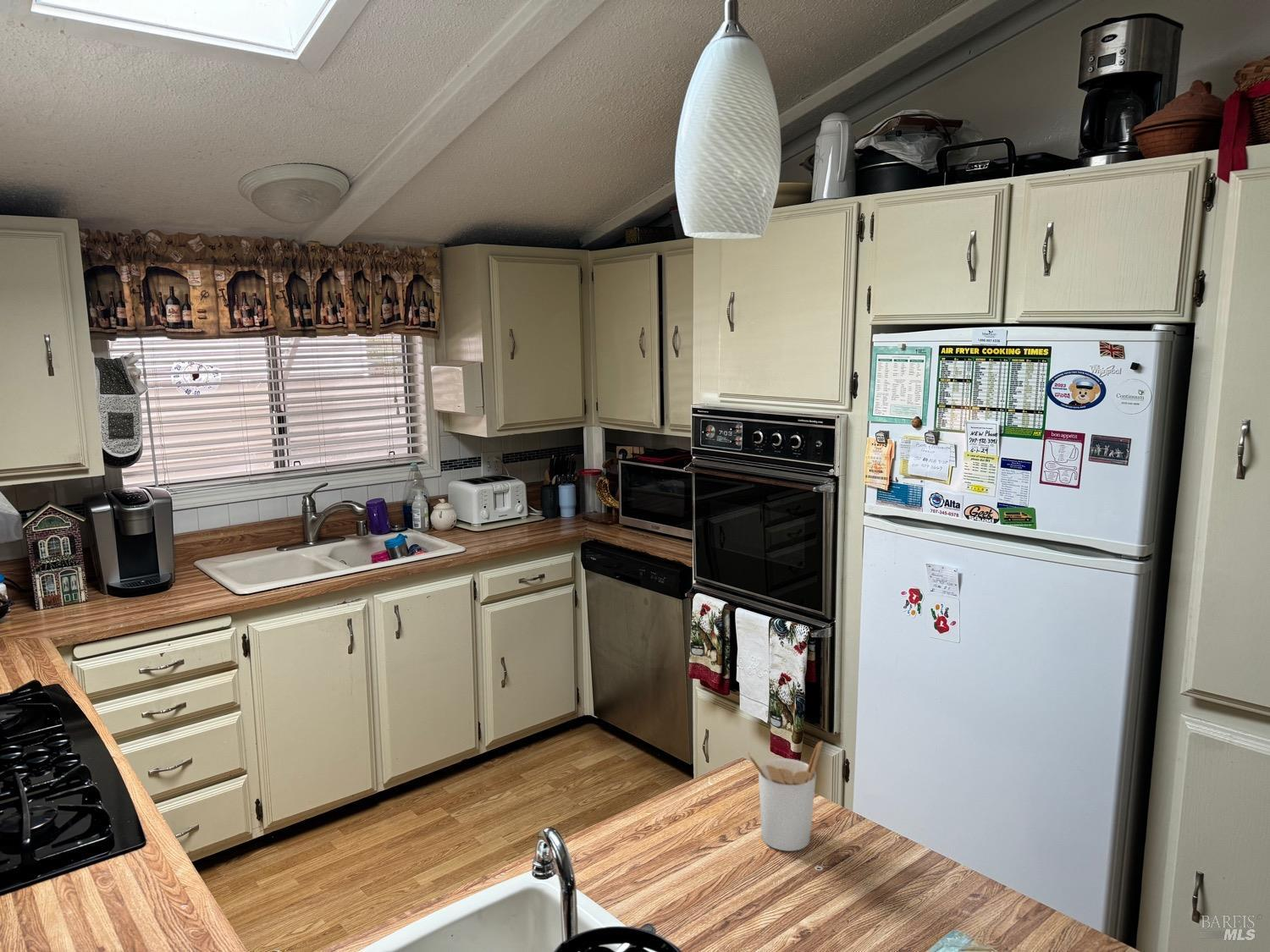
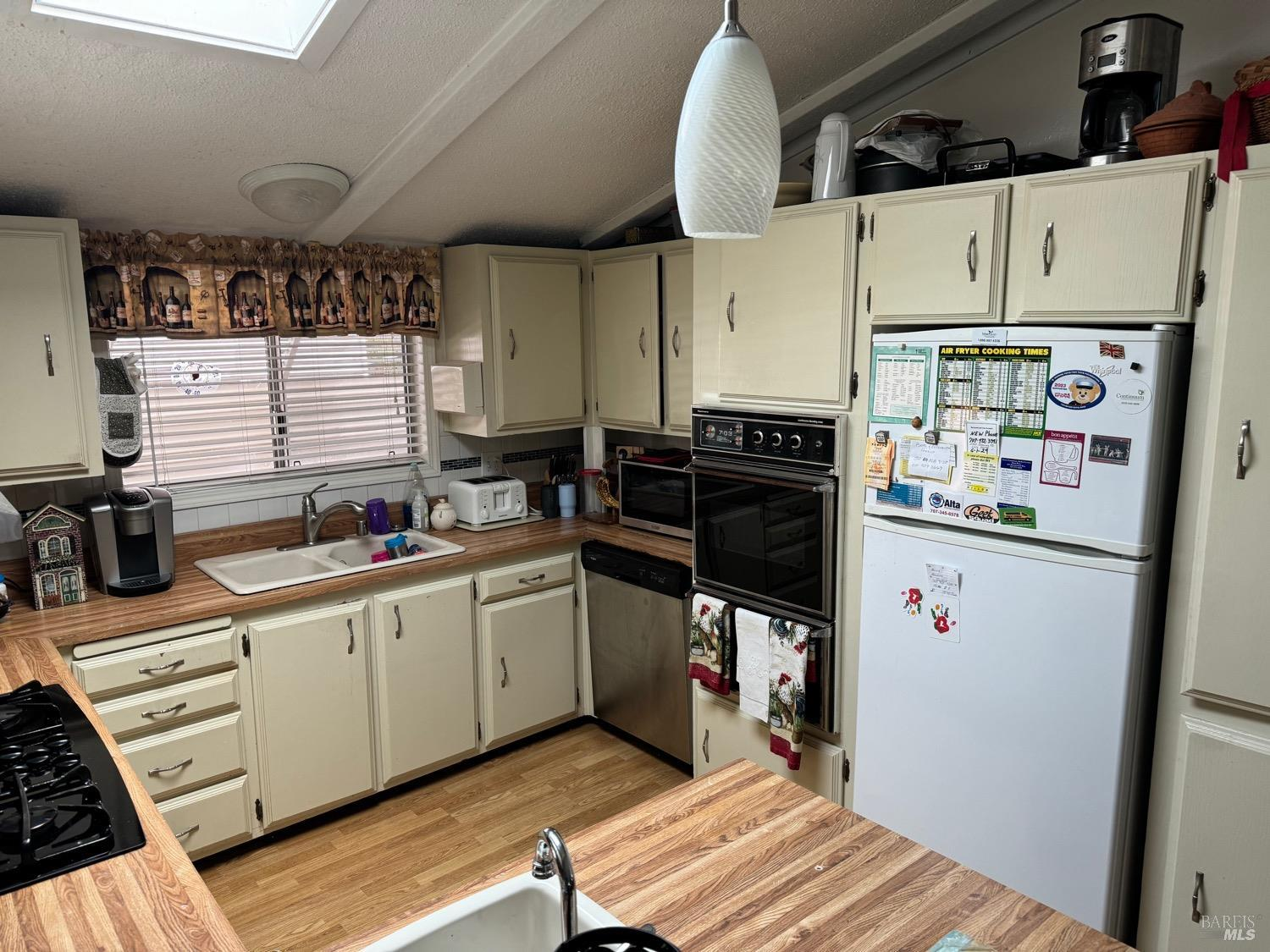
- utensil holder (787, 795)
